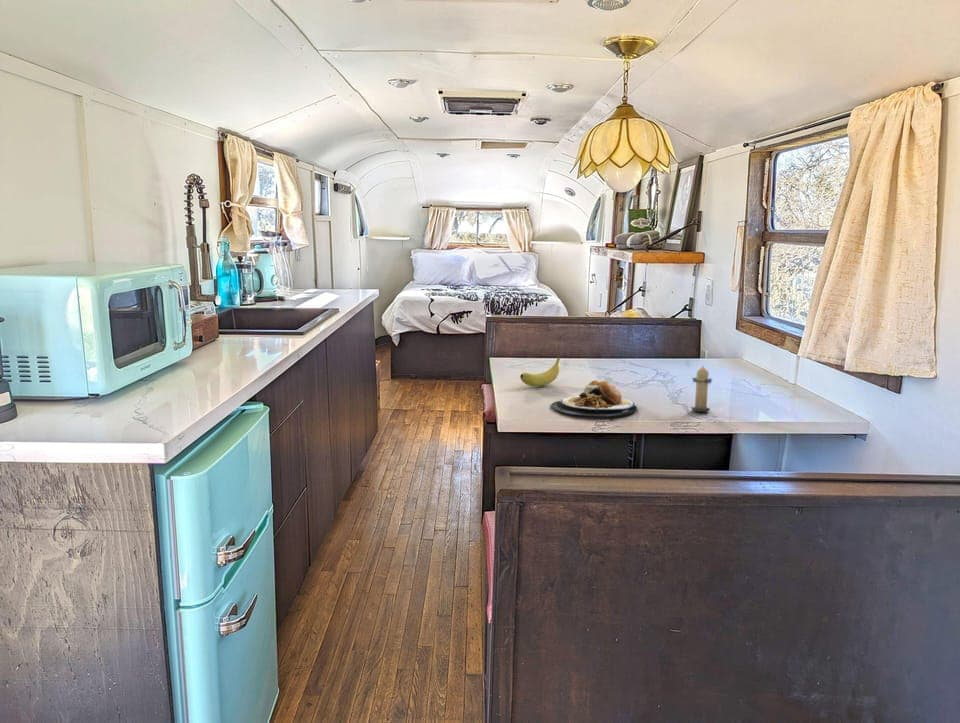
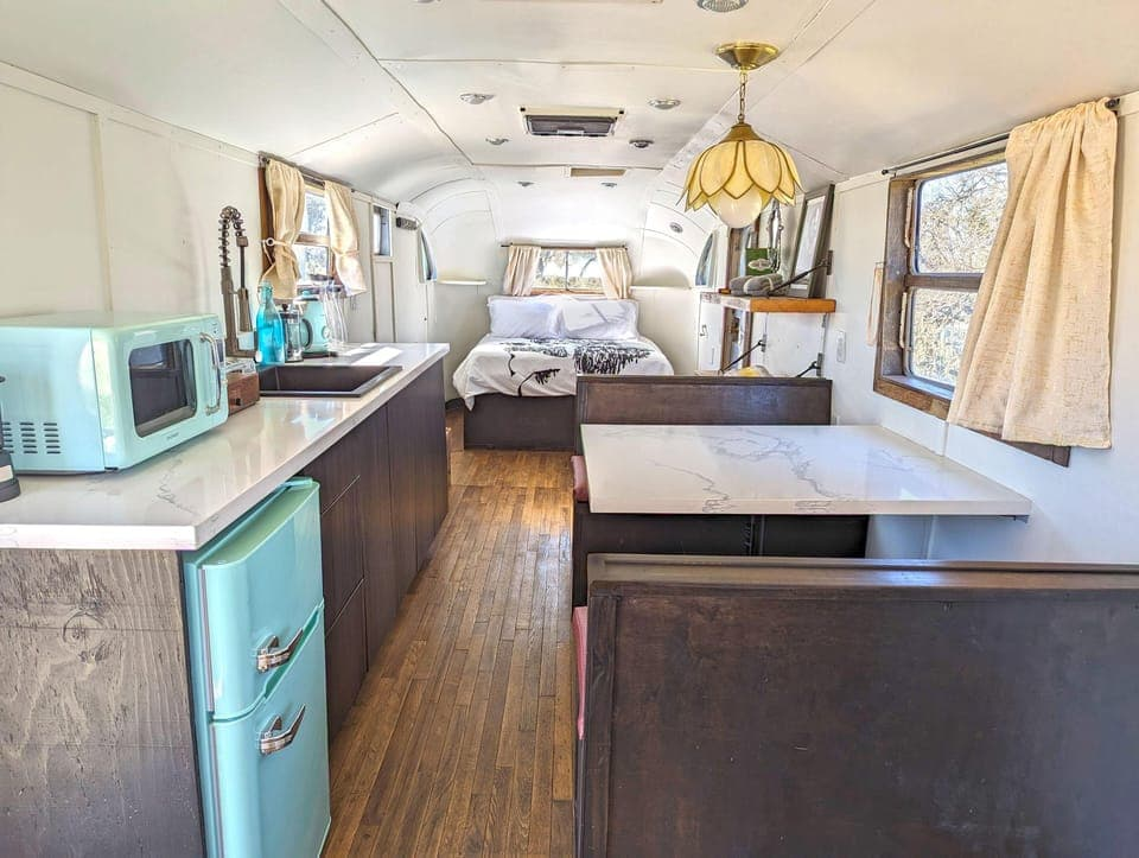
- plate (593, 395)
- fruit (540, 373)
- candle (701, 387)
